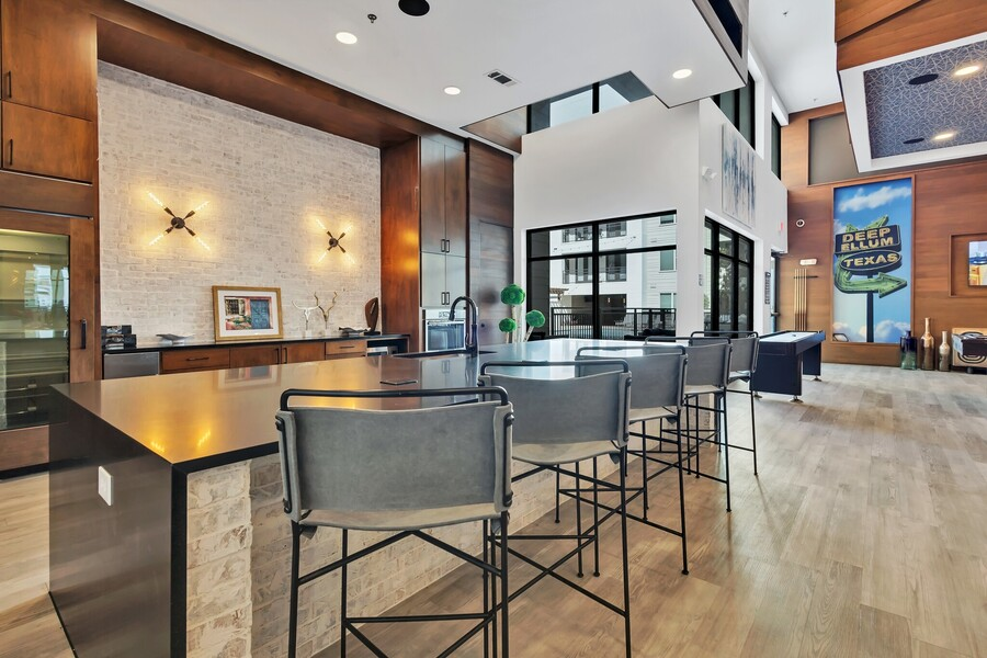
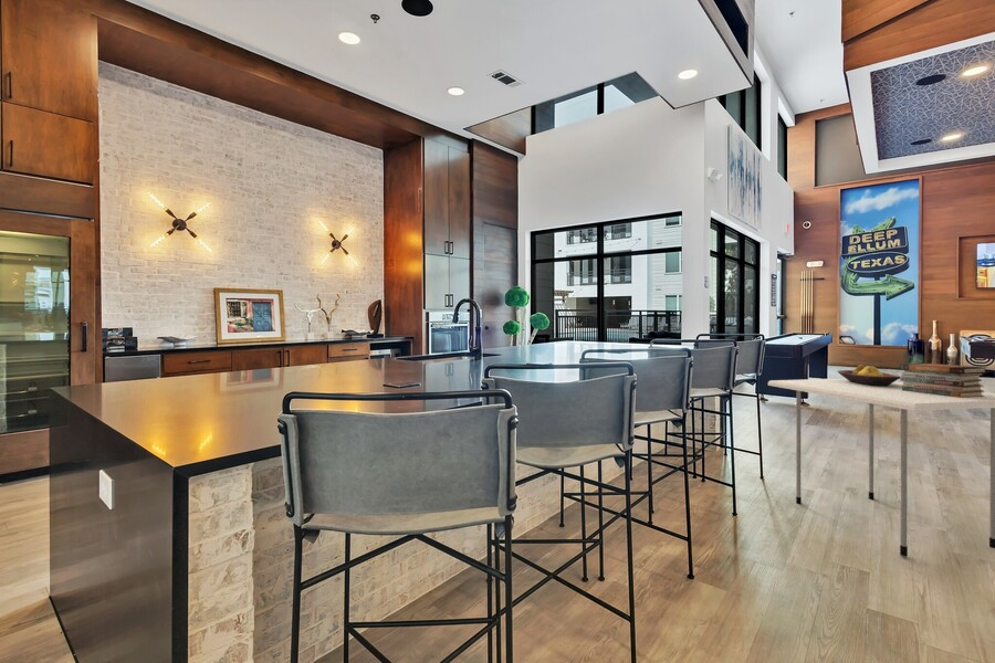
+ fruit bowl (868, 373)
+ dining table (872, 455)
+ book stack (940, 378)
